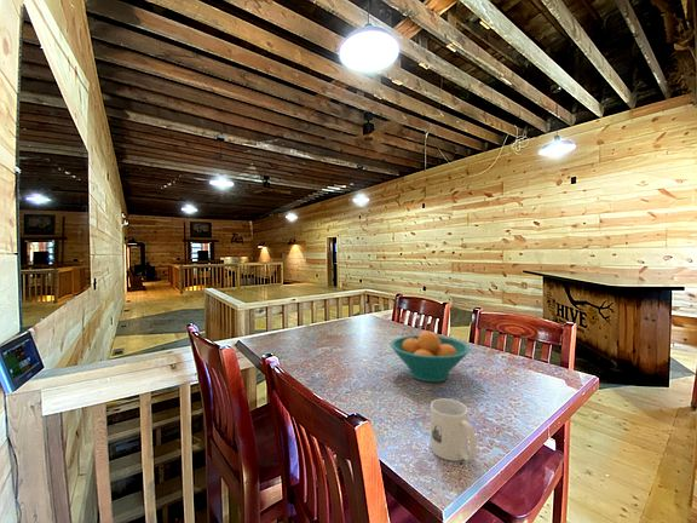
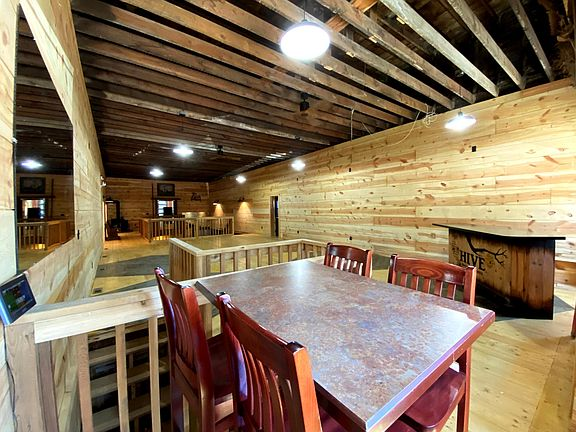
- mug (454, 431)
- fruit bowl (428, 352)
